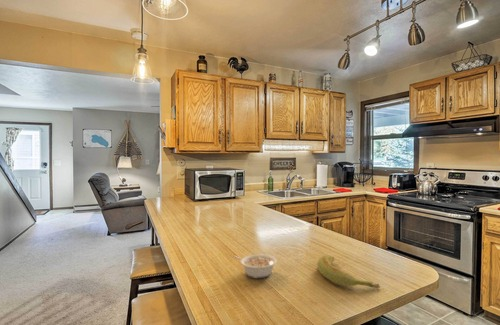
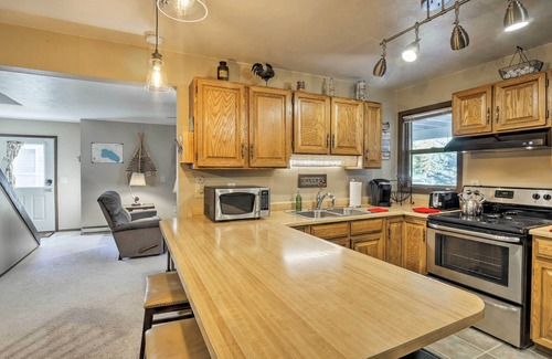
- banana (345, 272)
- legume (257, 265)
